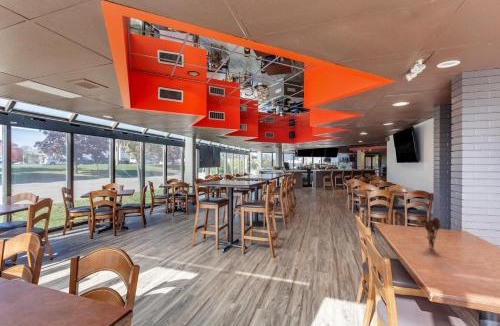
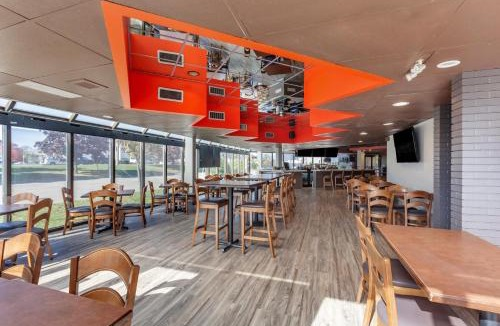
- utensil holder (432, 233)
